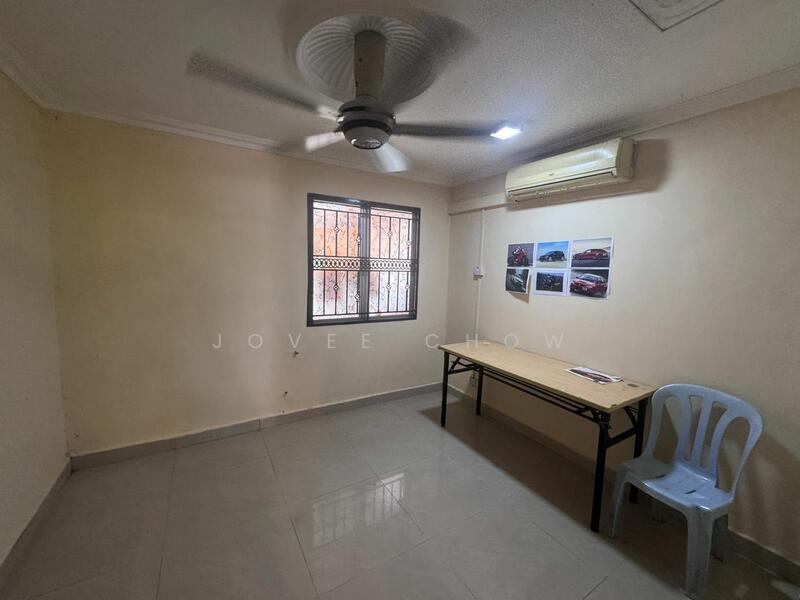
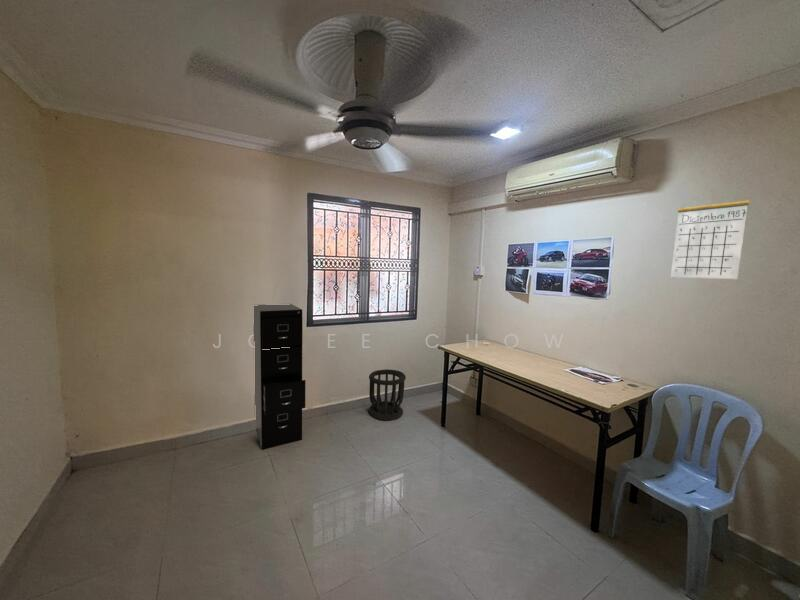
+ filing cabinet (279, 374)
+ wastebasket (386, 393)
+ calendar (707, 232)
